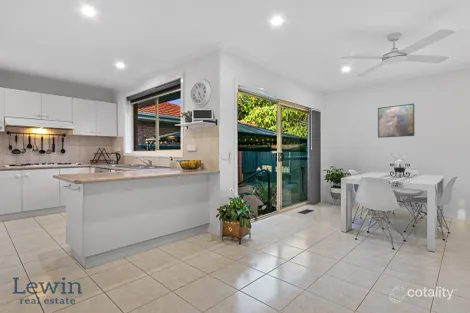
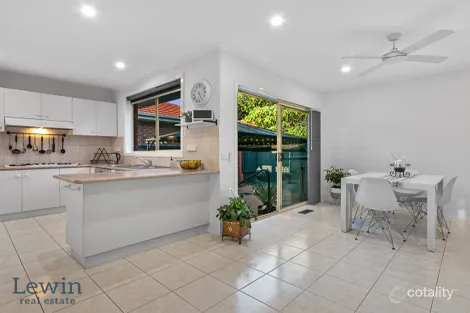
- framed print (395, 121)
